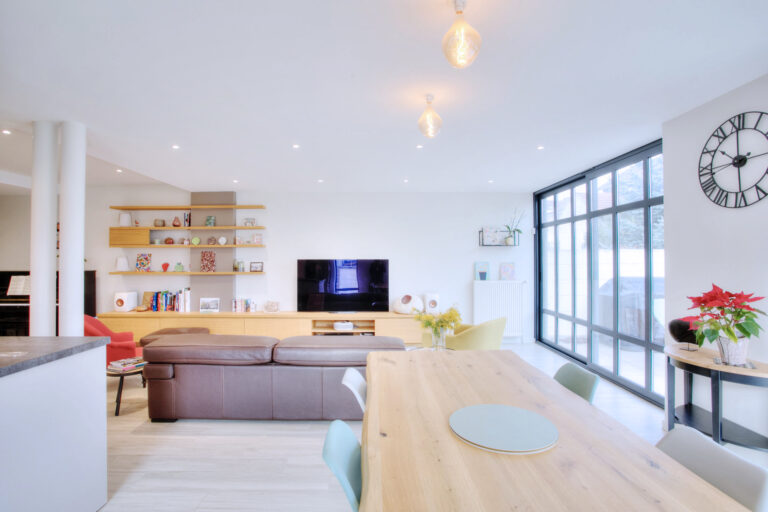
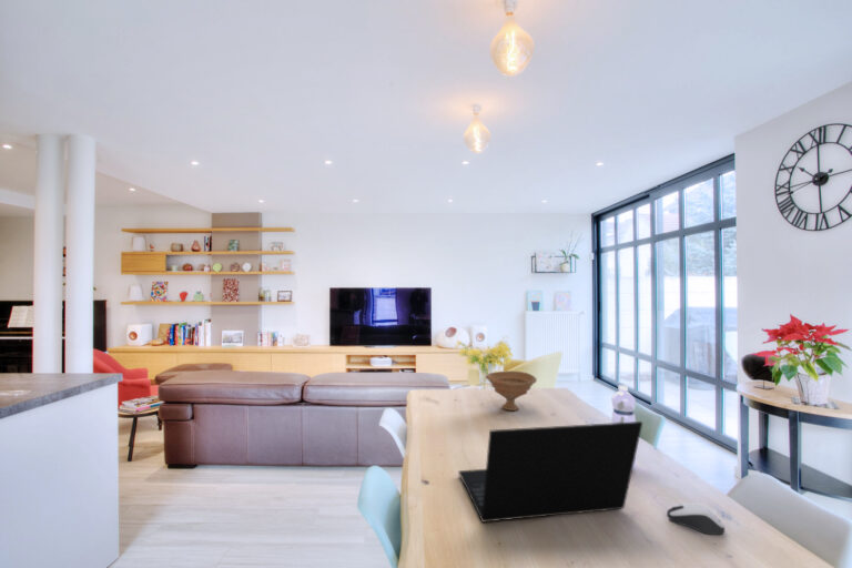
+ computer mouse (694, 515)
+ bowl (510, 392)
+ water bottle (623, 422)
+ laptop (539, 452)
